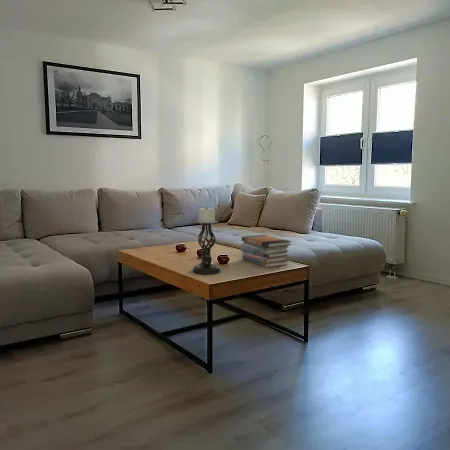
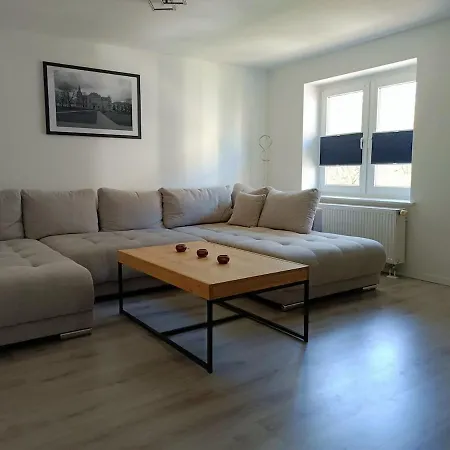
- book stack (264, 250)
- candle holder (206, 238)
